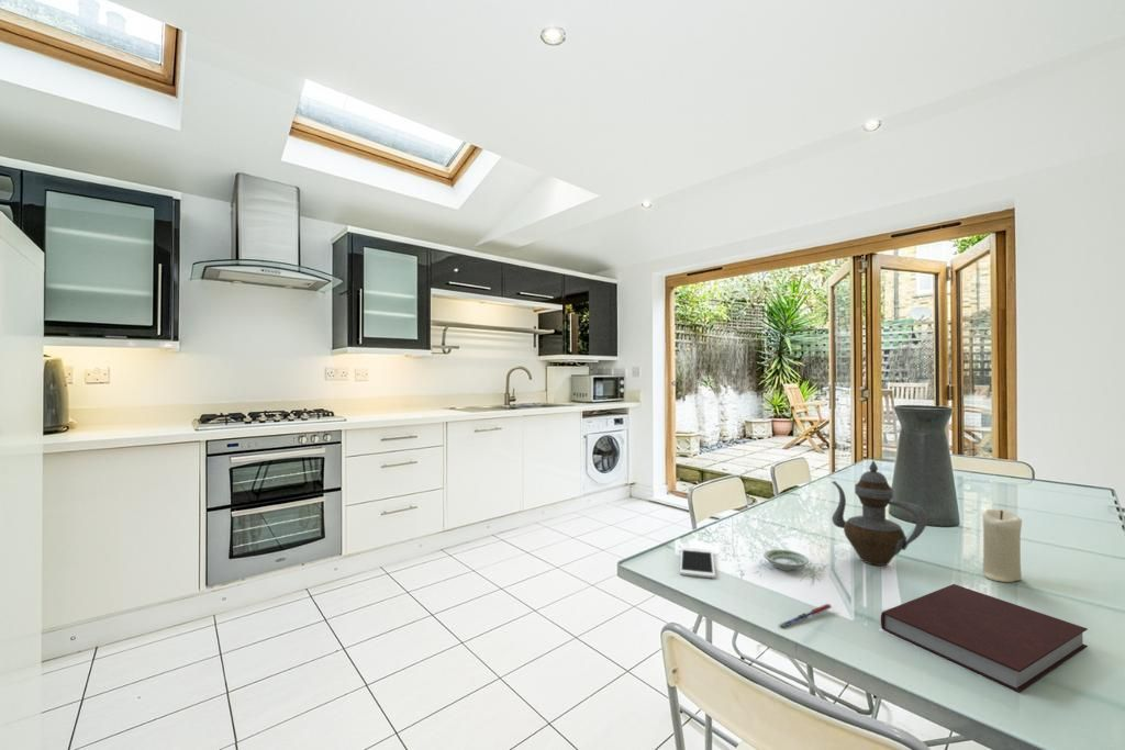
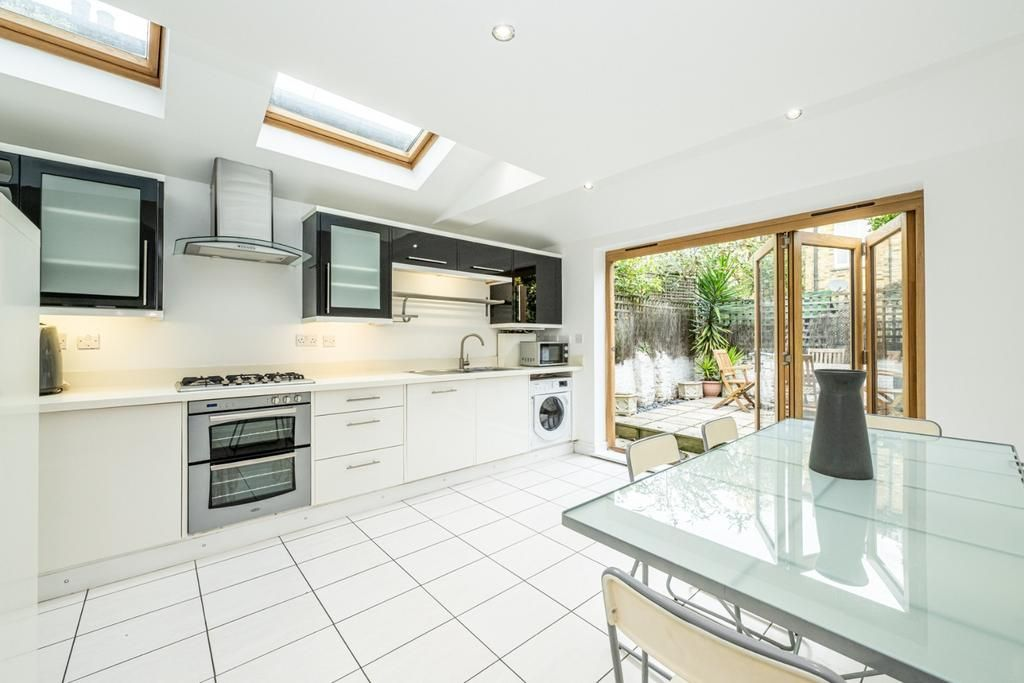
- saucer (786, 561)
- pen (805, 614)
- teapot (876, 511)
- candle (1001, 542)
- notebook (980, 628)
- cell phone (697, 561)
